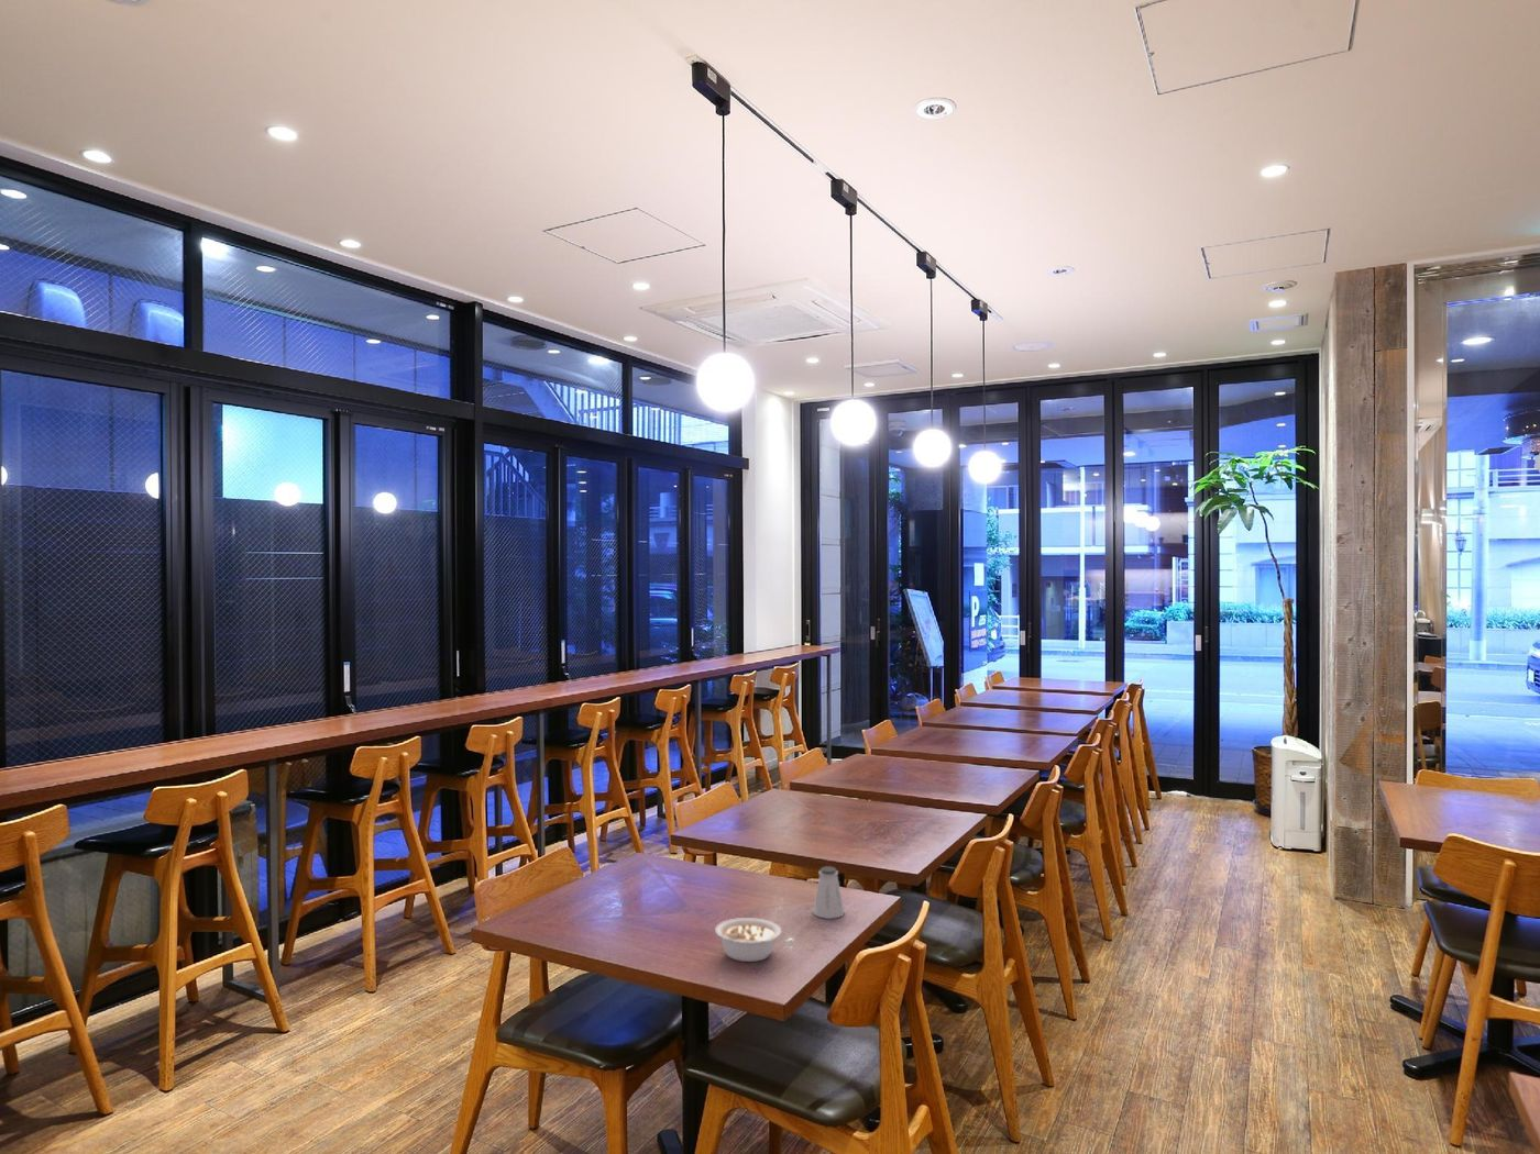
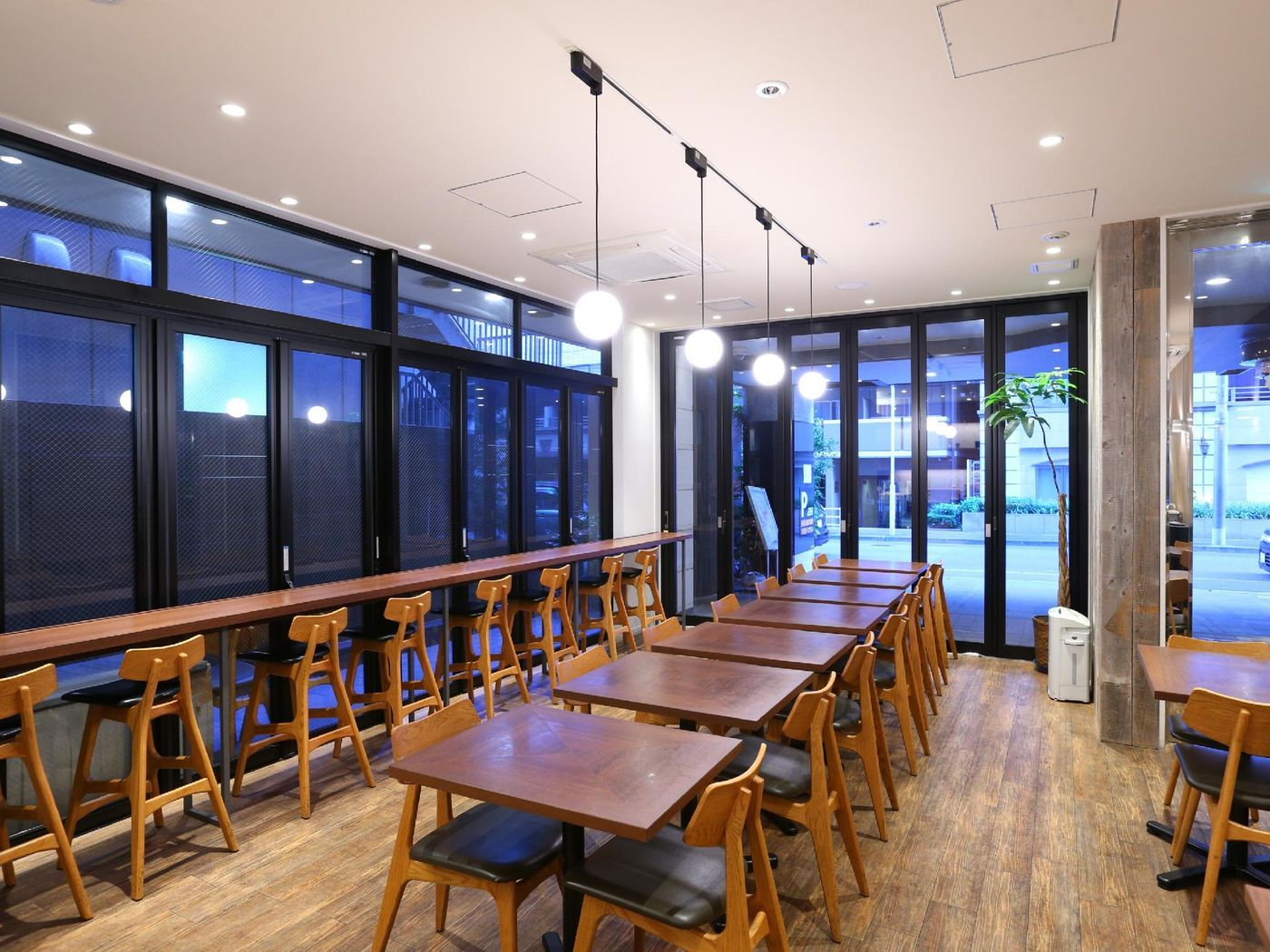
- saltshaker (828, 890)
- legume (751, 938)
